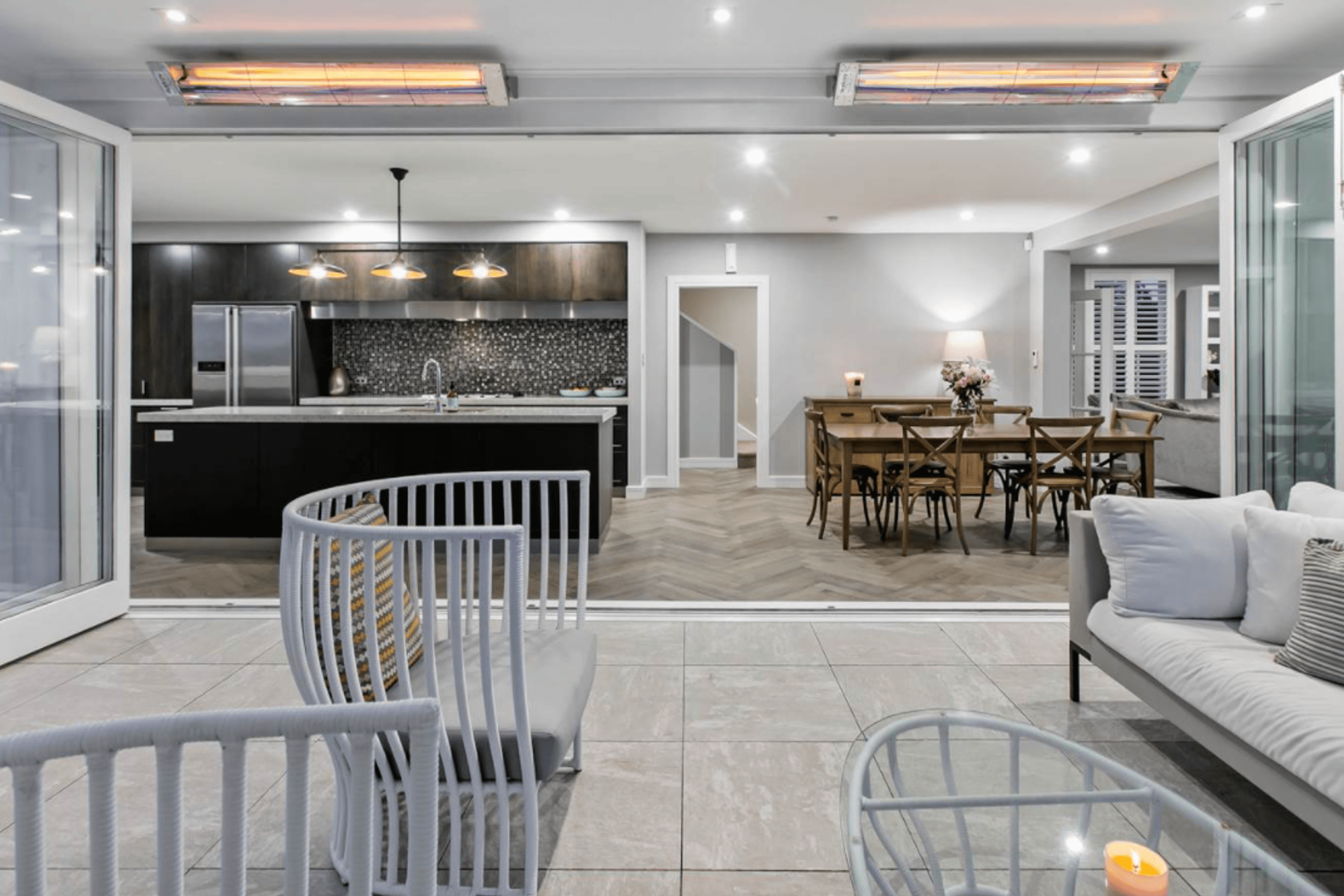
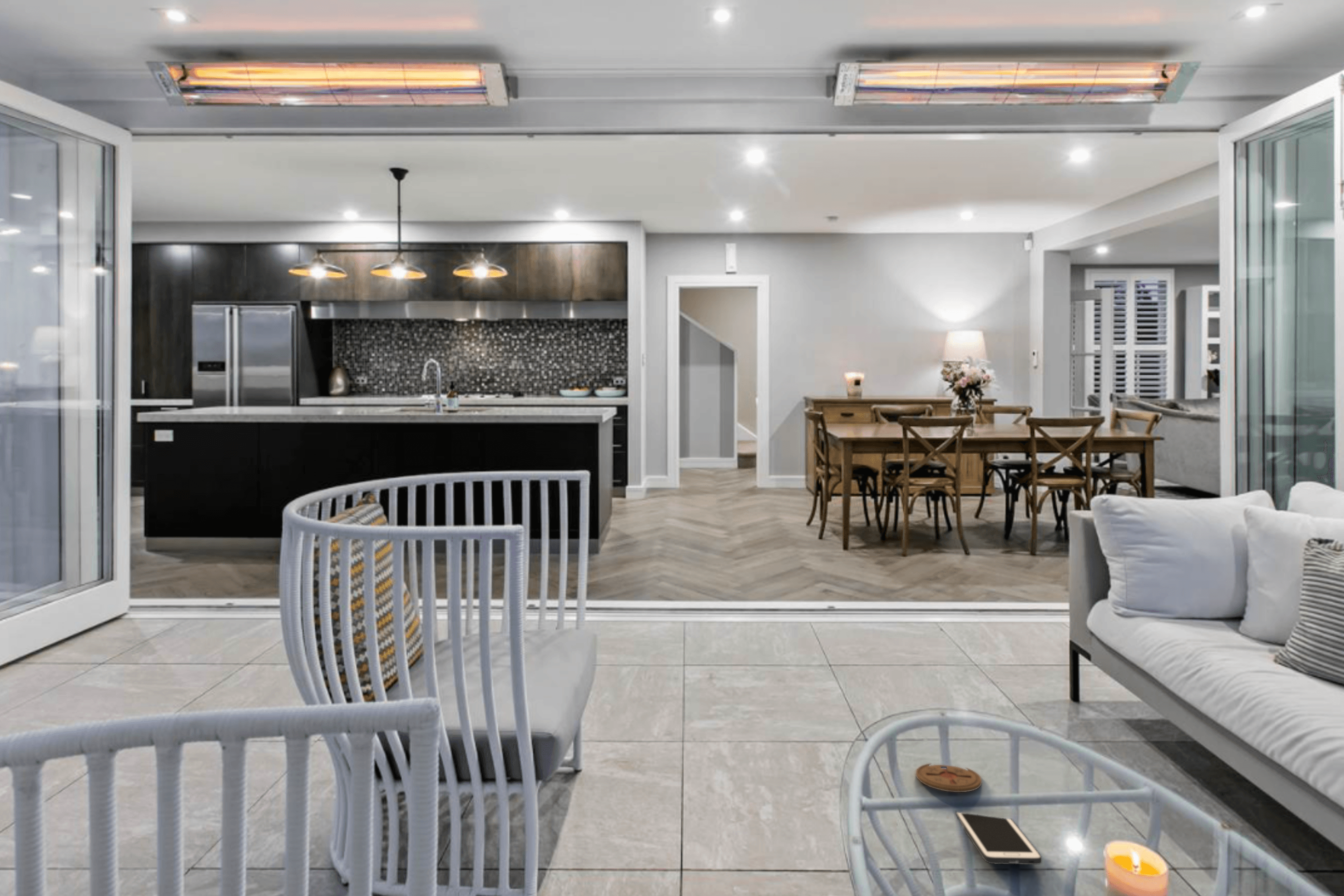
+ coaster (948, 777)
+ cell phone (995, 835)
